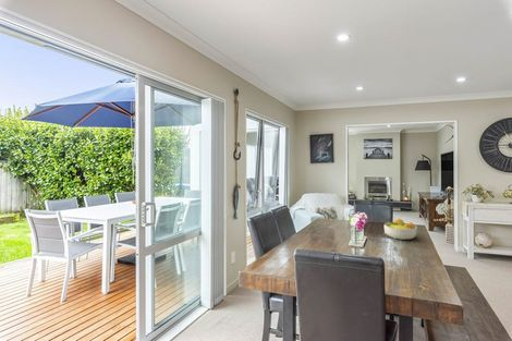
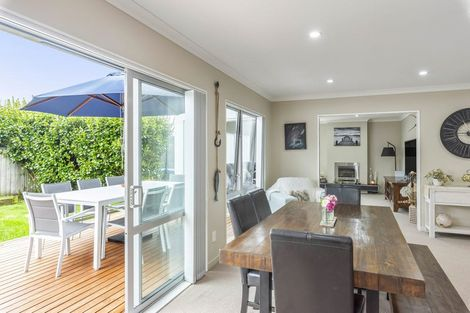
- fruit bowl (400, 228)
